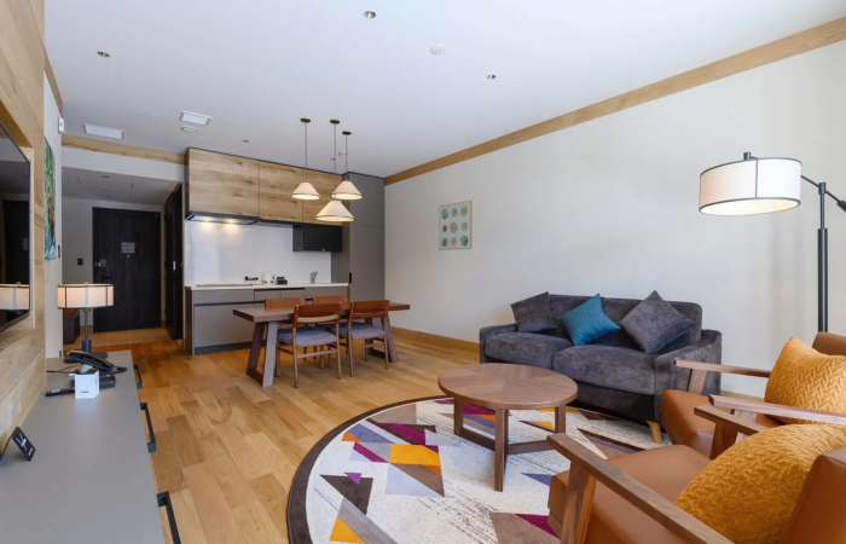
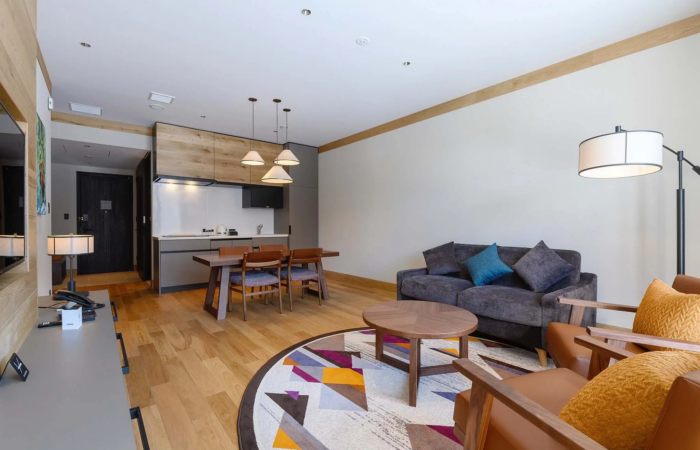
- wall art (454, 226)
